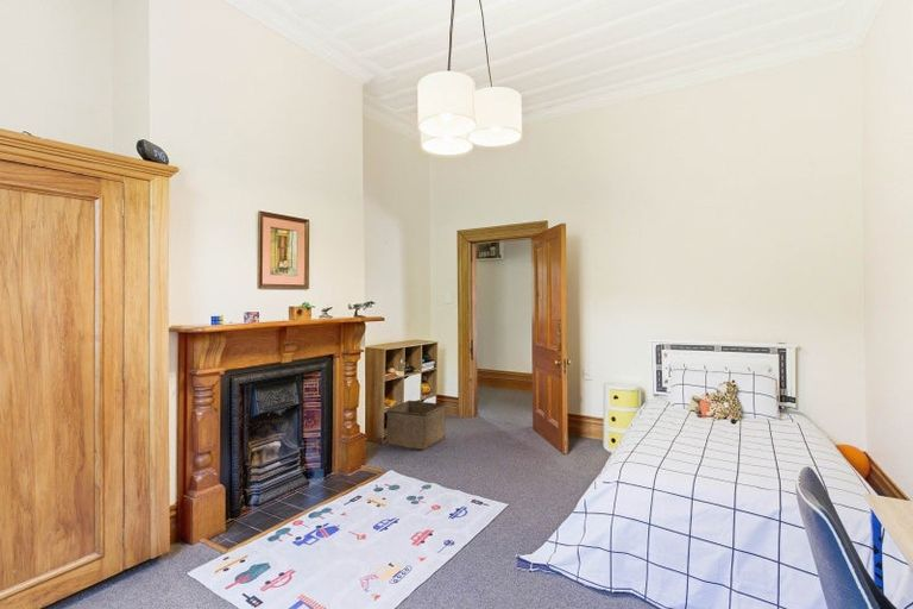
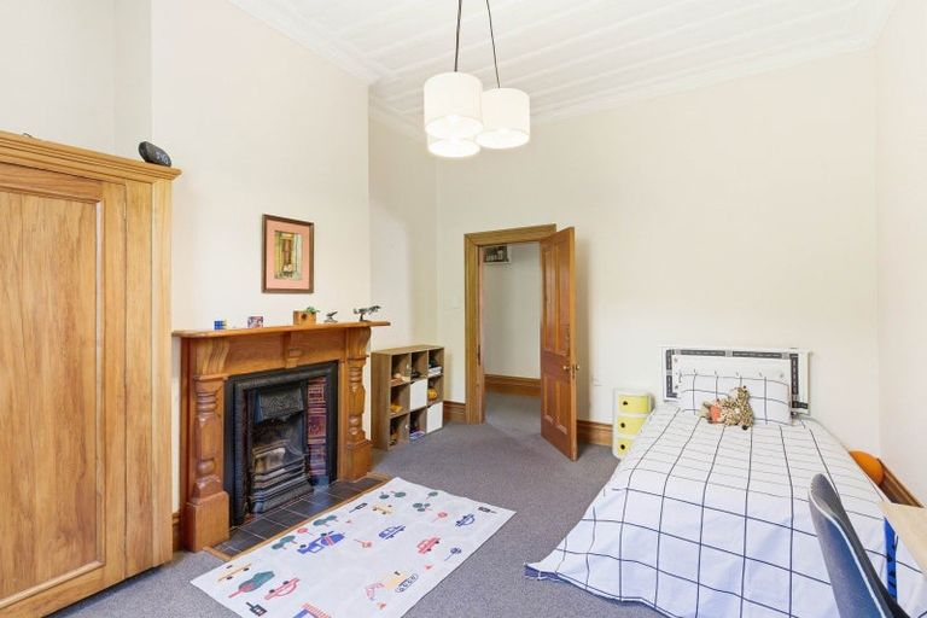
- storage bin (416, 423)
